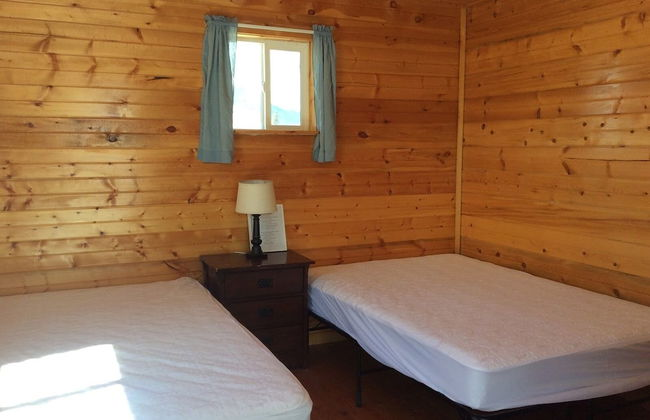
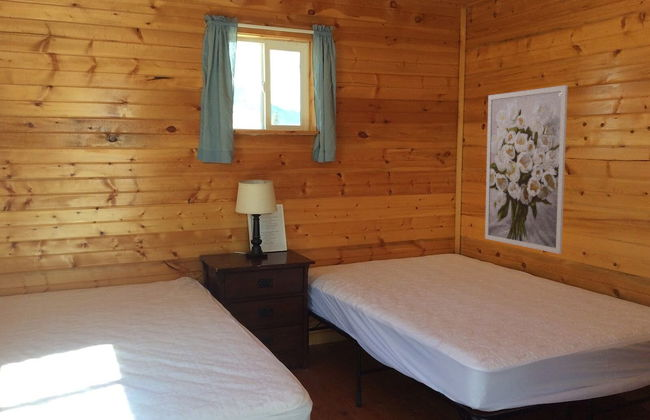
+ wall art (522, 169)
